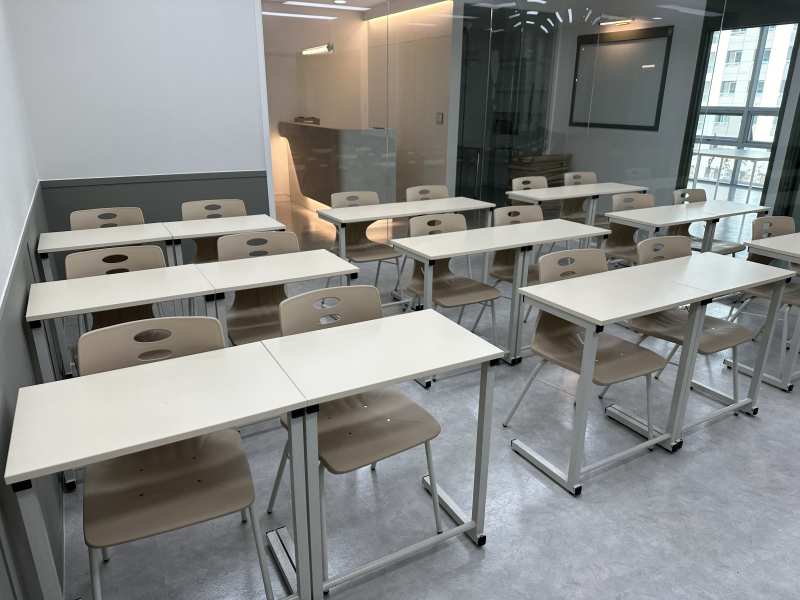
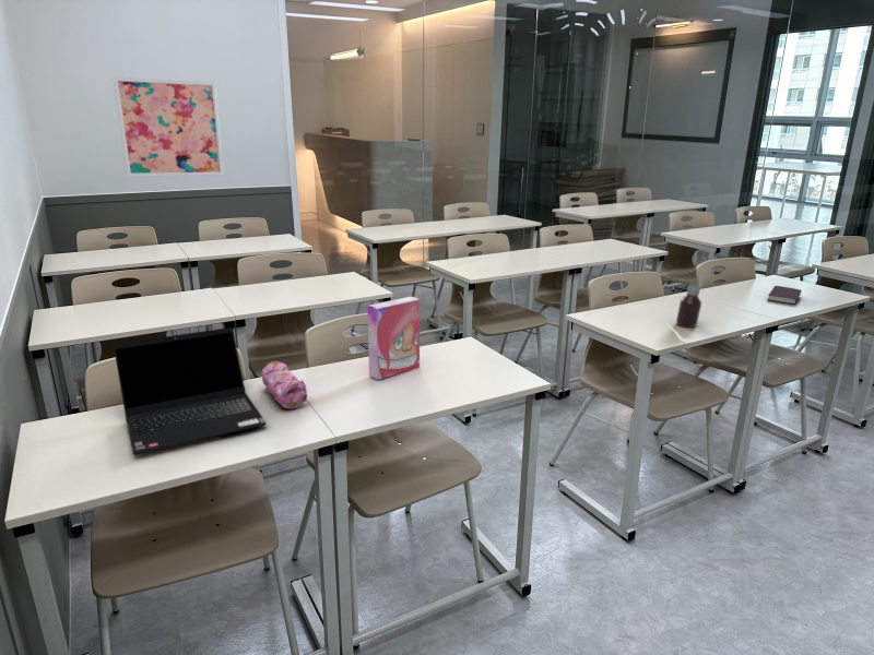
+ wall art (170, 129)
+ pencil case (283, 383)
+ bottle (689, 306)
+ book (784, 294)
+ laptop computer (188, 385)
+ cereal box (394, 336)
